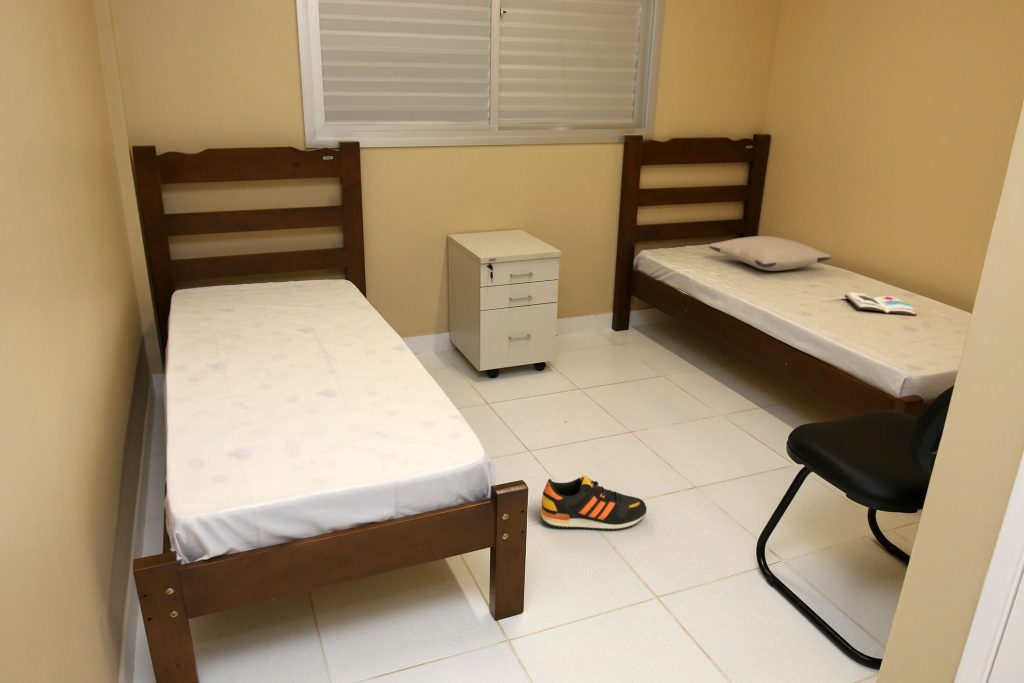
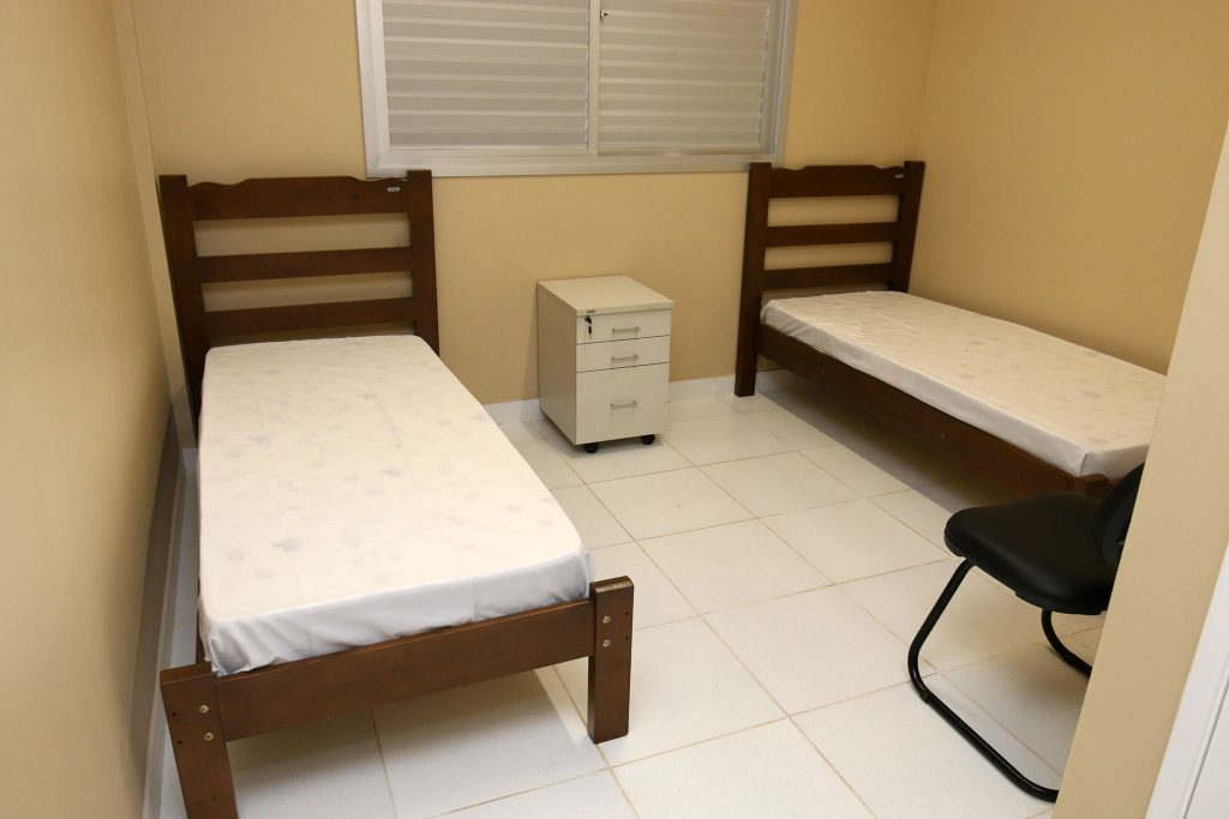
- shoe (594, 498)
- pillow (768, 252)
- book (880, 302)
